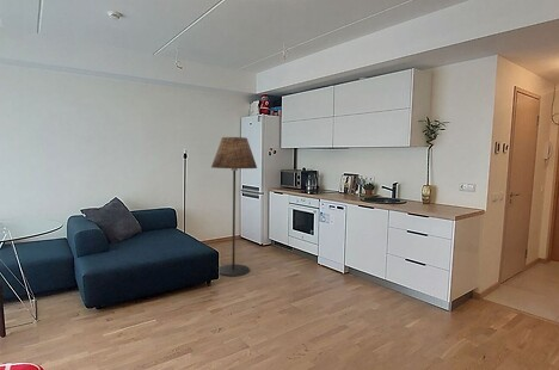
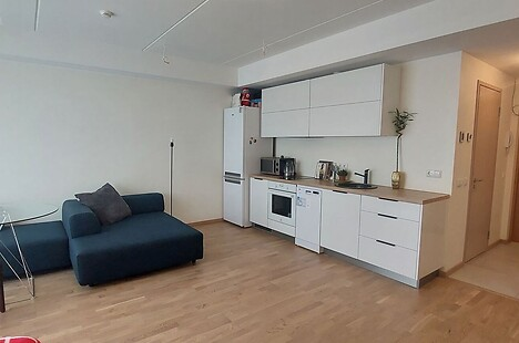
- floor lamp (233, 204)
